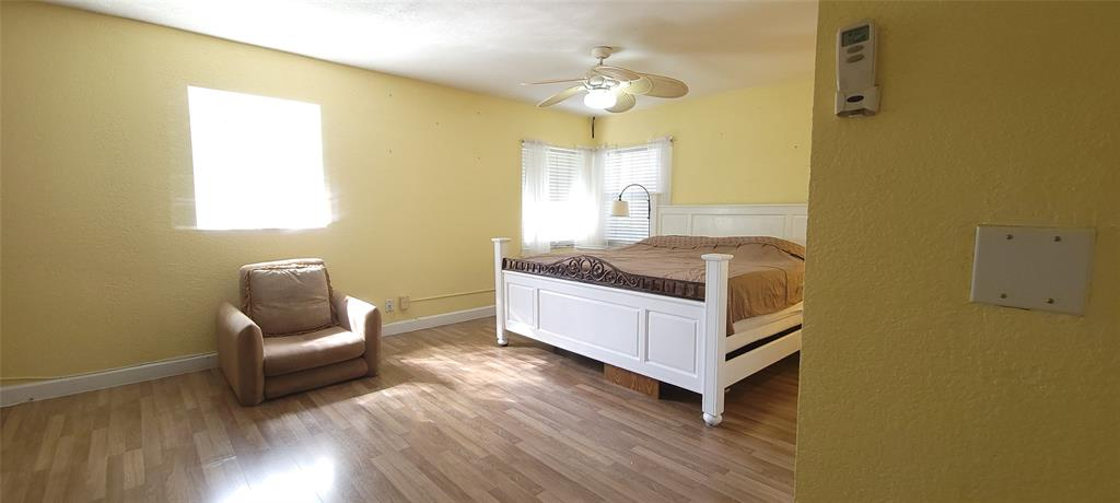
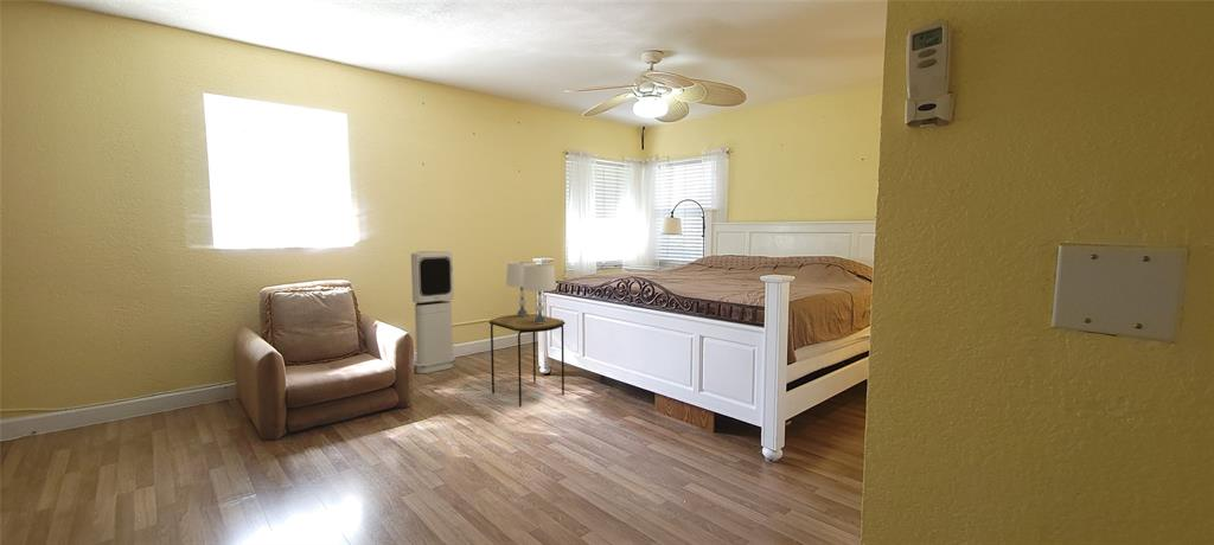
+ side table (533, 357)
+ table lamp (530, 290)
+ air purifier (428, 309)
